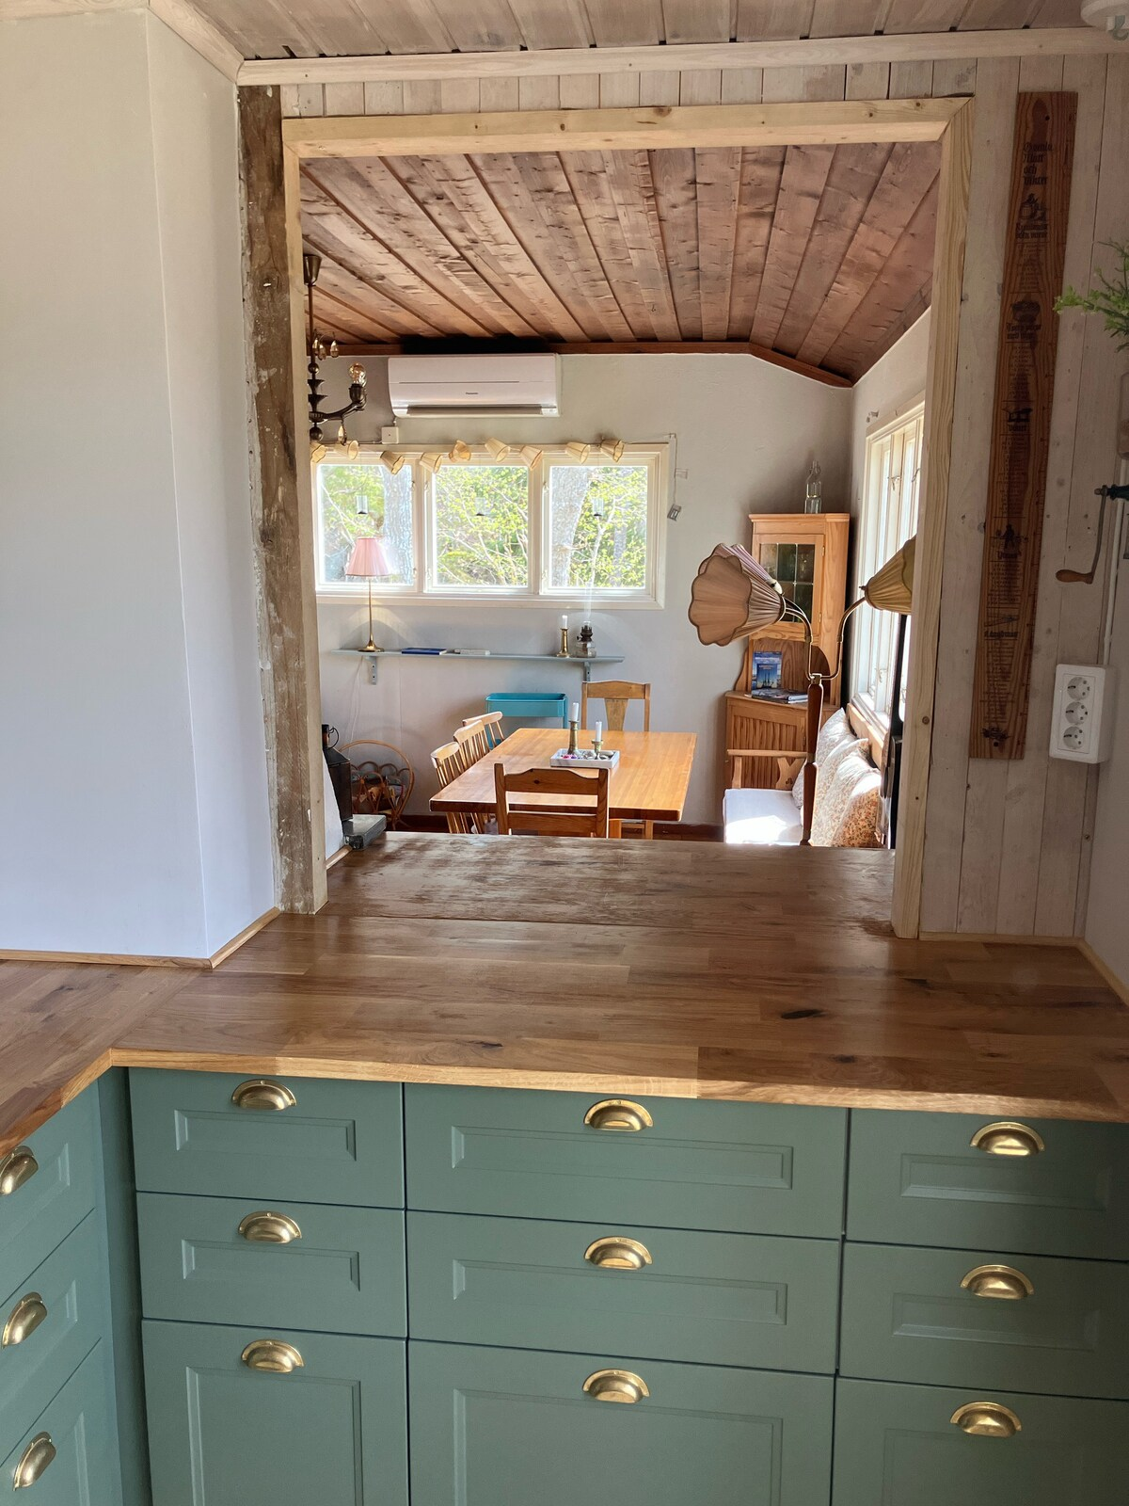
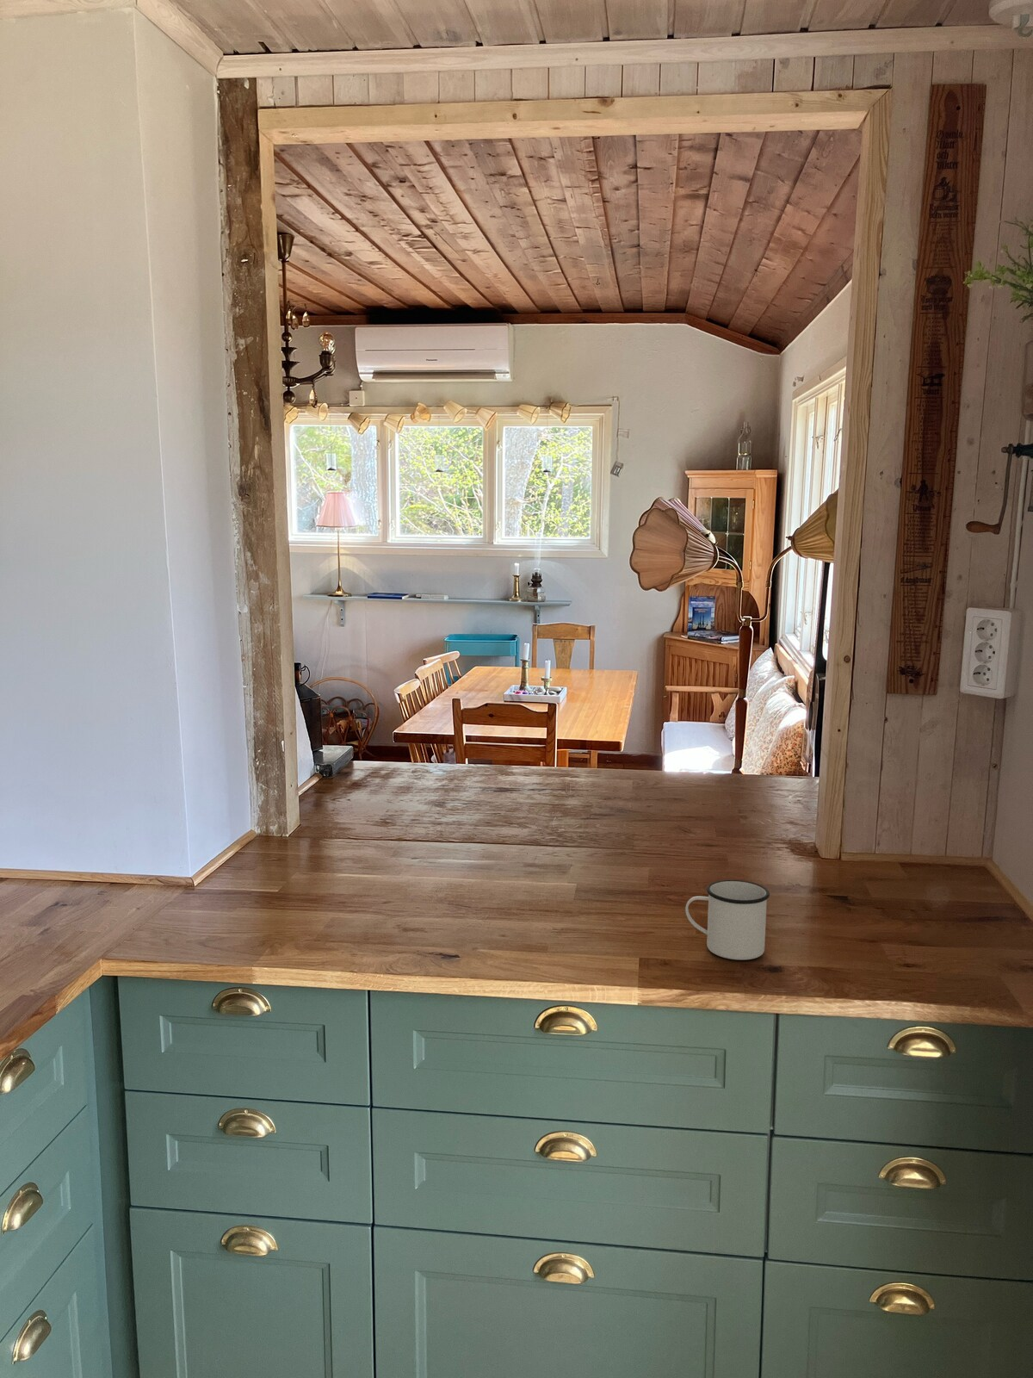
+ mug (726, 918)
